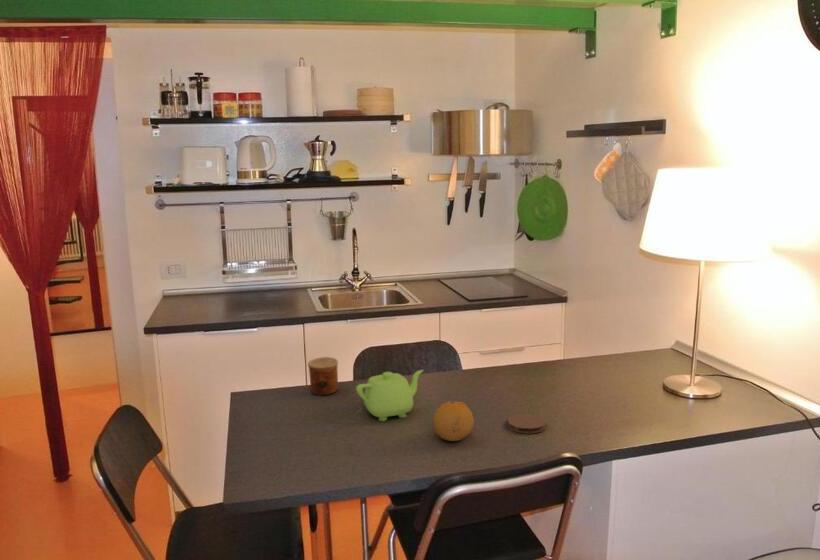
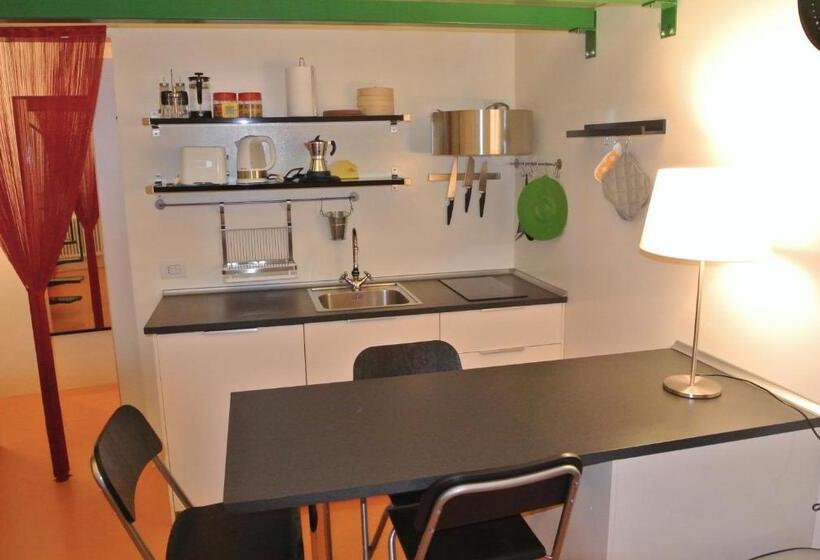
- teapot (390, 393)
- coaster (526, 423)
- fruit (453, 420)
- cup (323, 376)
